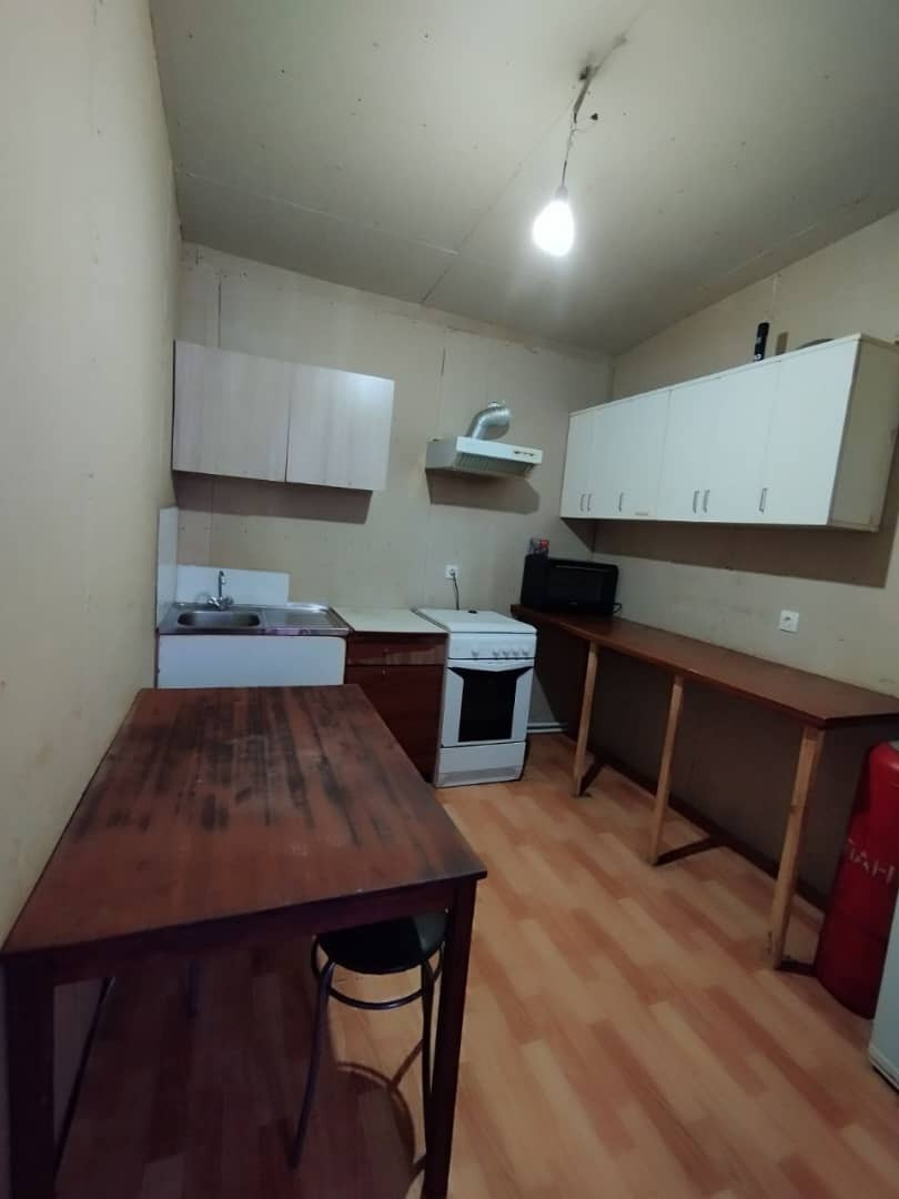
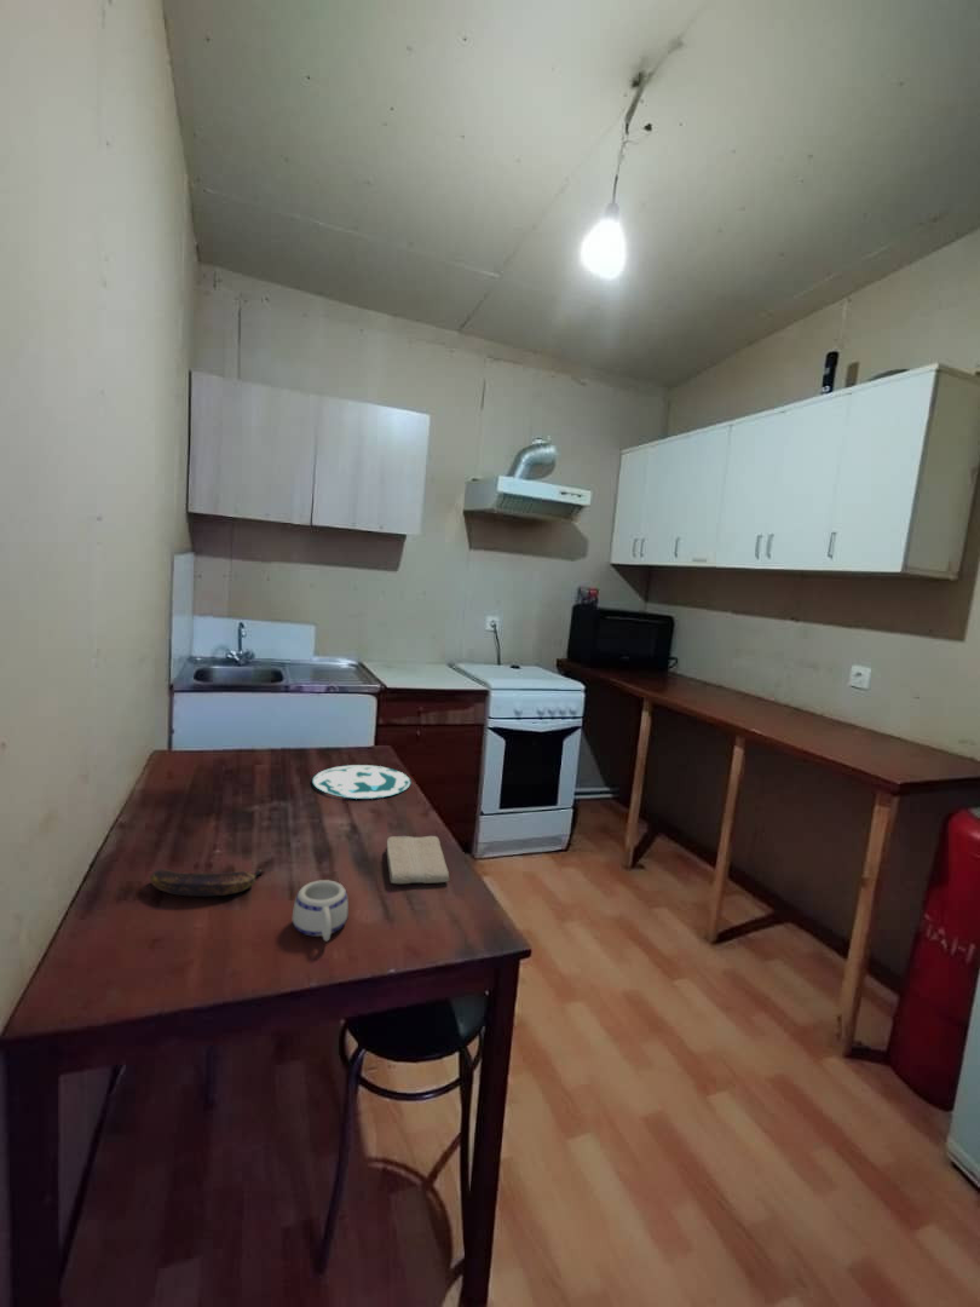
+ banana (204, 877)
+ washcloth (416, 857)
+ mug (322, 911)
+ plate (362, 776)
